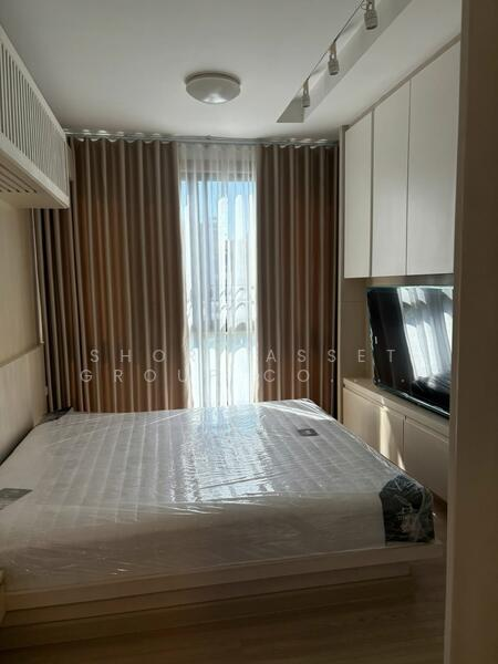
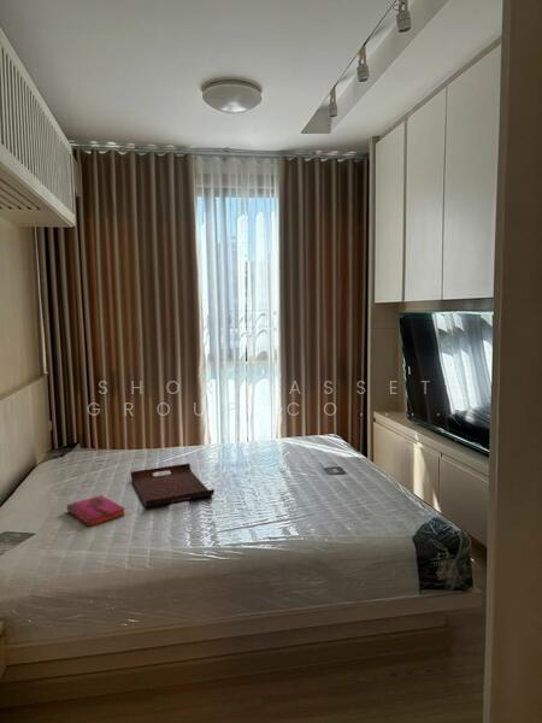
+ hardback book (95, 510)
+ serving tray (170, 483)
